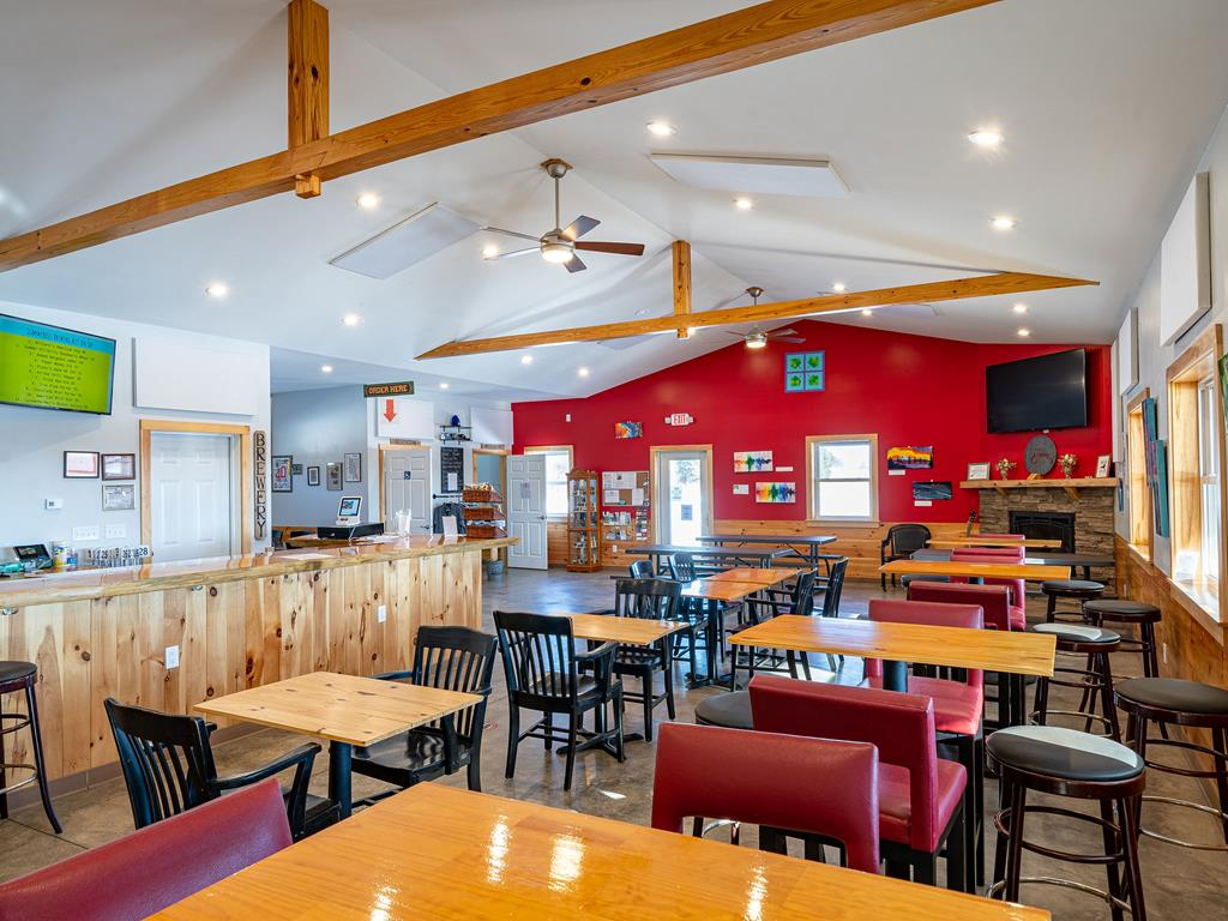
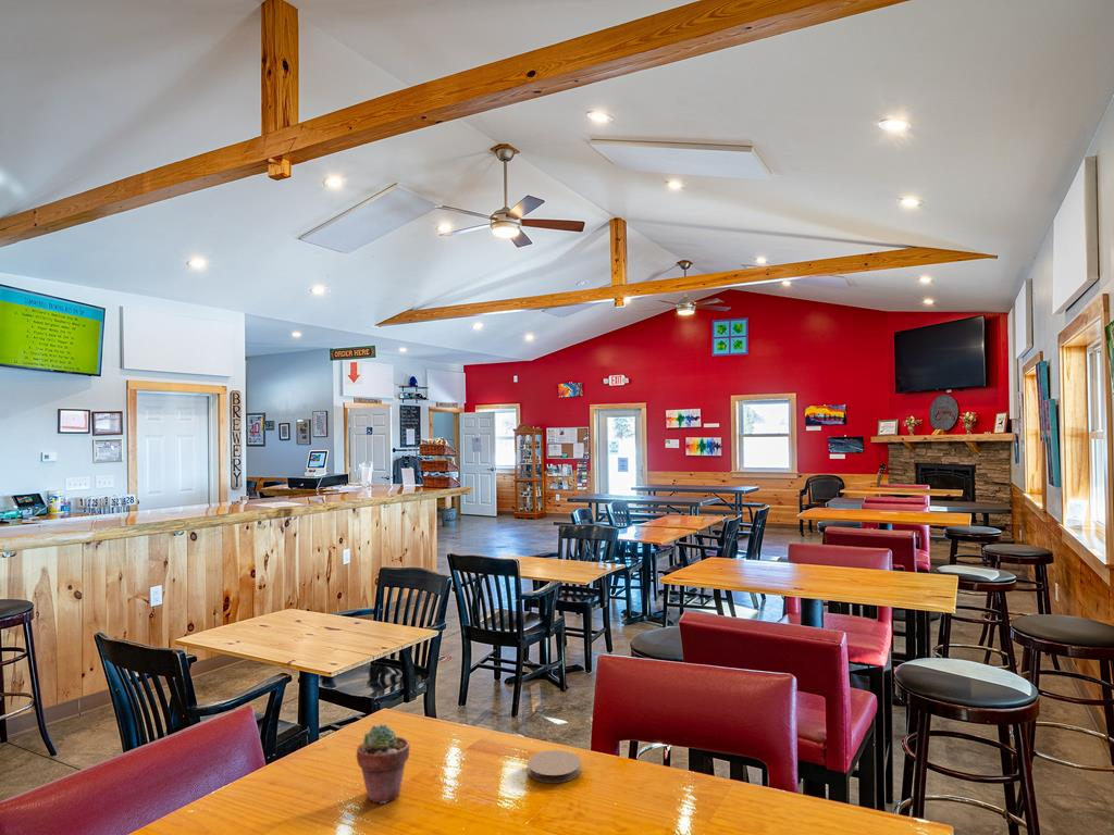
+ potted succulent (383, 759)
+ coaster (554, 765)
